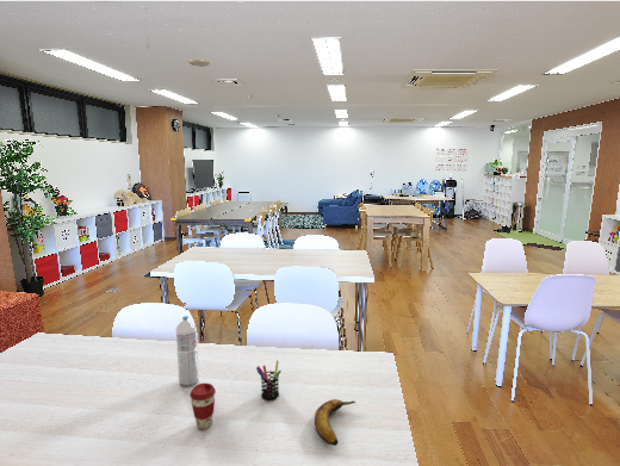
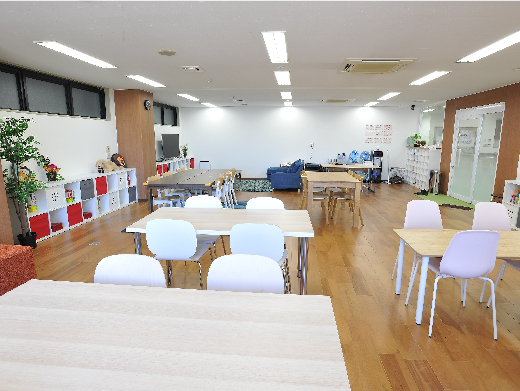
- water bottle (186, 349)
- banana (328, 418)
- coffee cup (203, 406)
- pen holder (269, 379)
